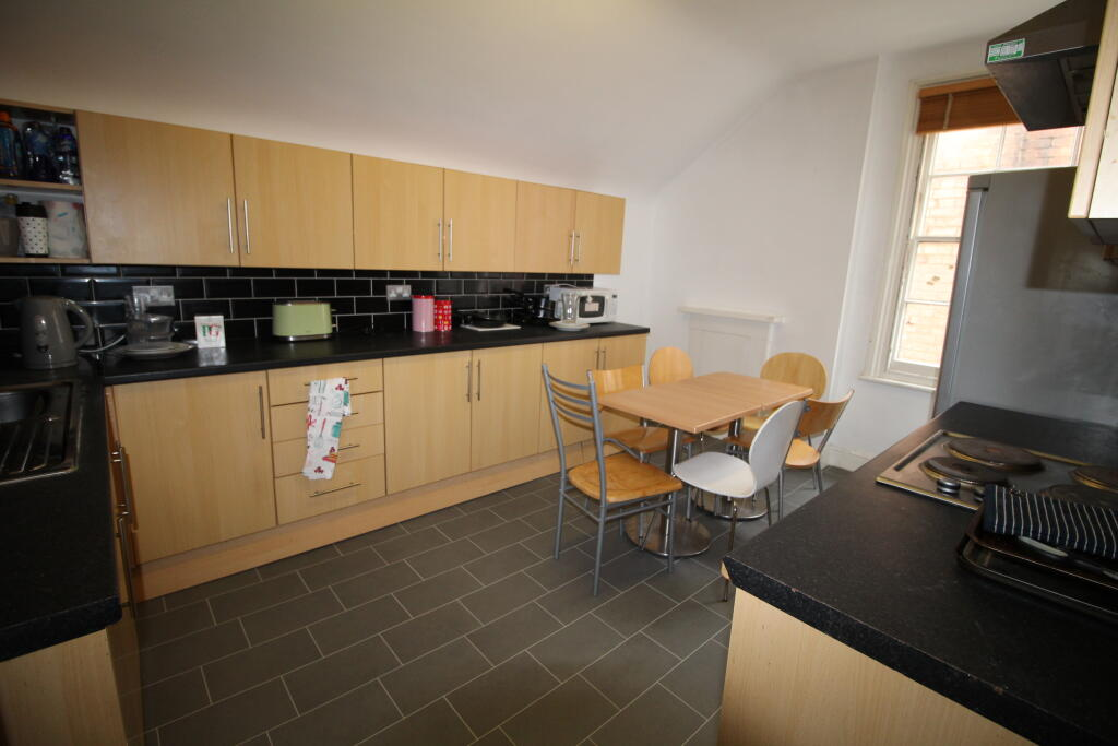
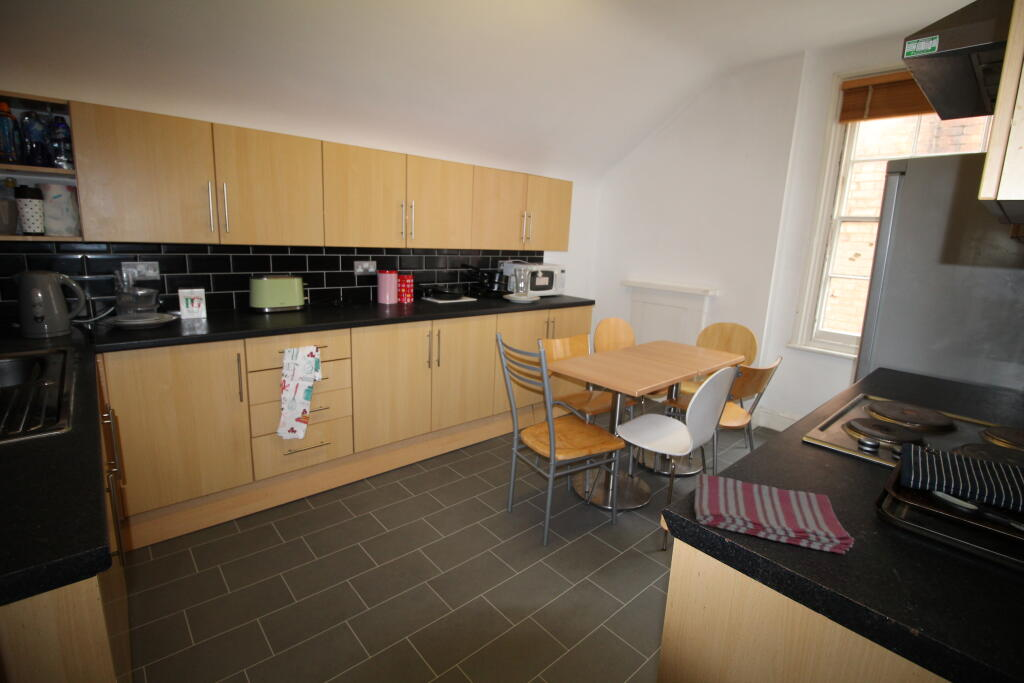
+ dish towel (763, 505)
